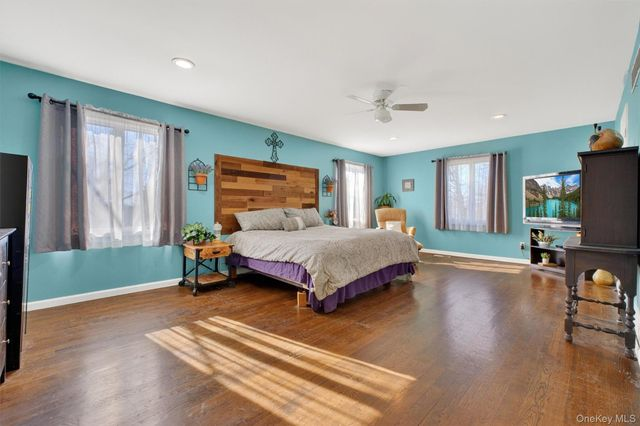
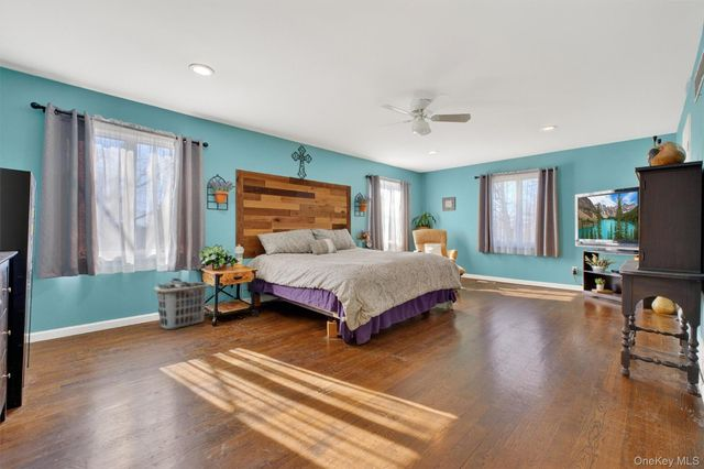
+ clothes hamper (183, 301)
